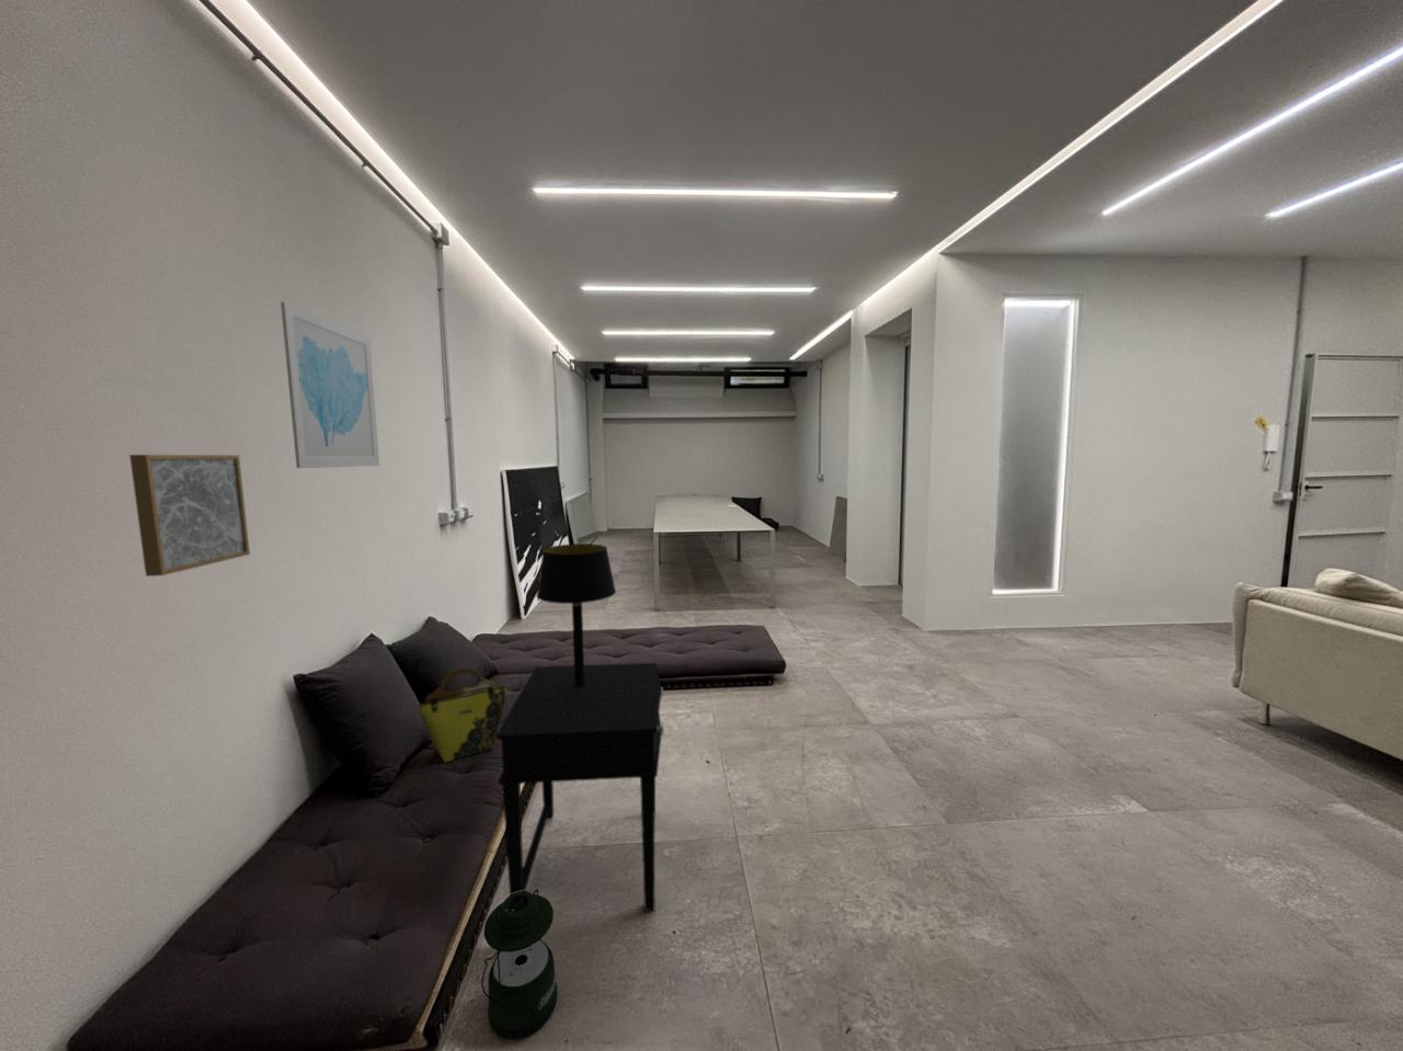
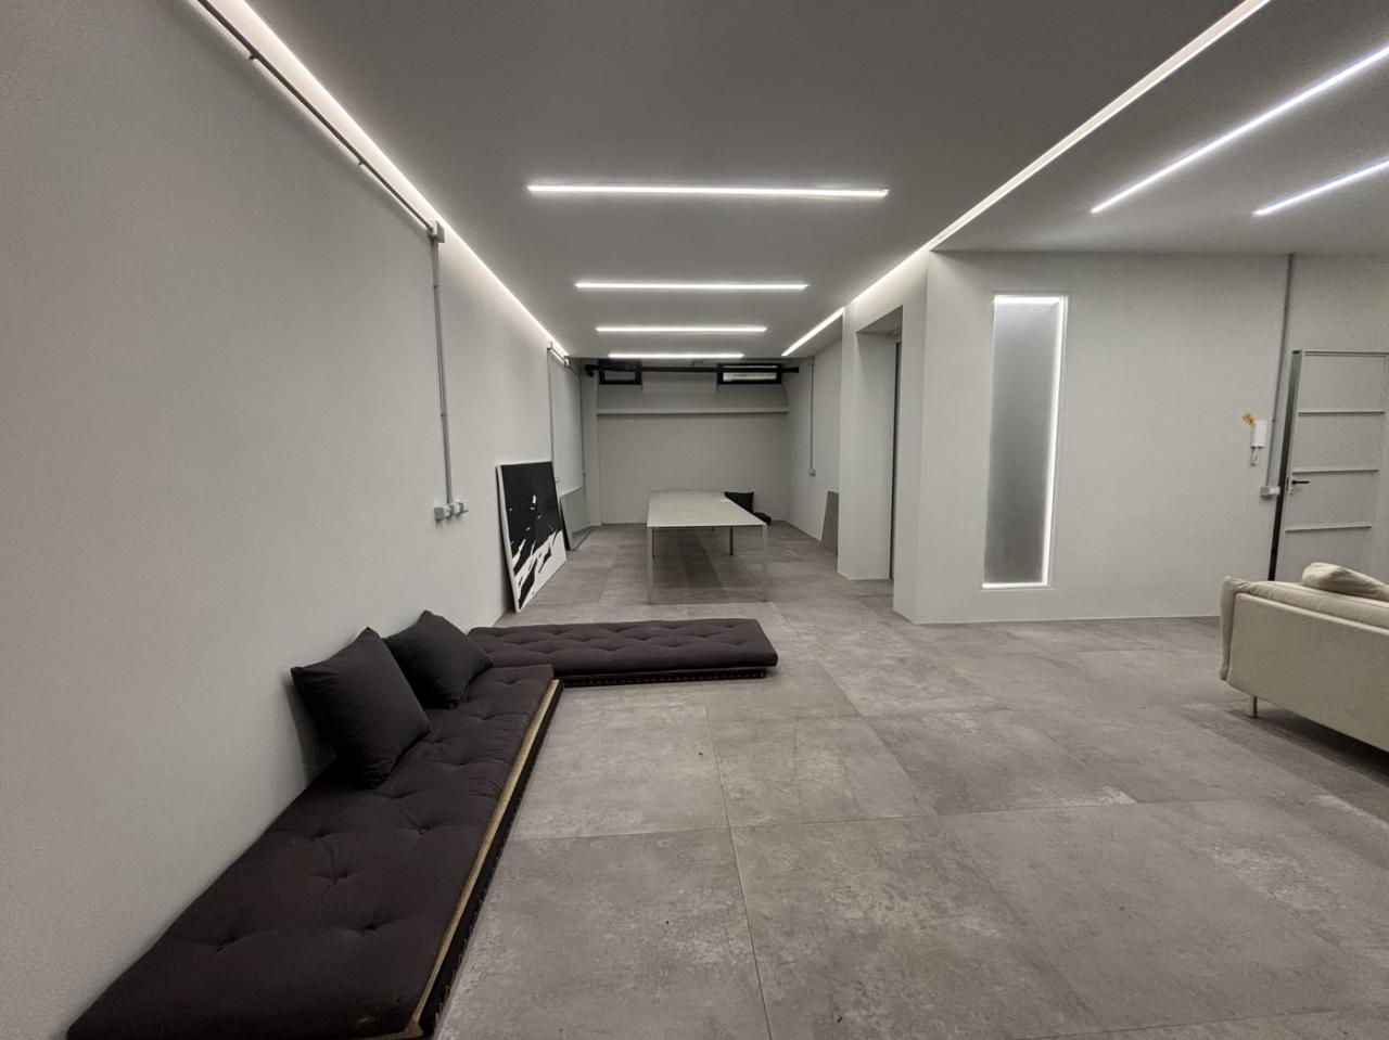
- side table (593, 777)
- wall art (337, 395)
- lantern (518, 955)
- wall art (196, 510)
- tote bag (464, 709)
- table lamp (576, 617)
